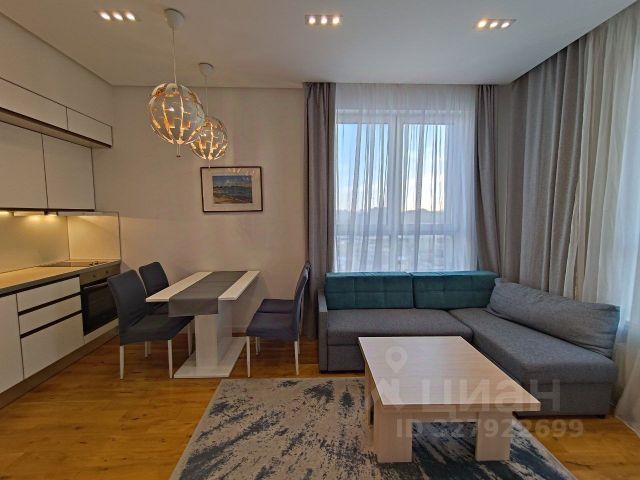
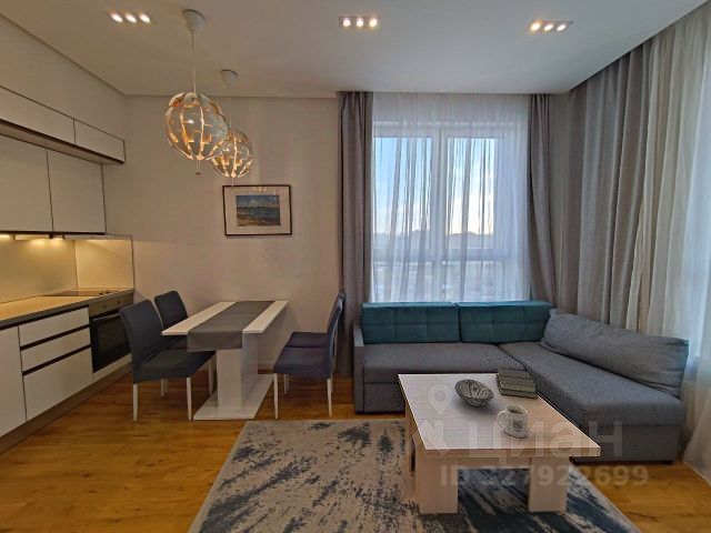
+ book (514, 382)
+ mug (512, 420)
+ decorative bowl (473, 394)
